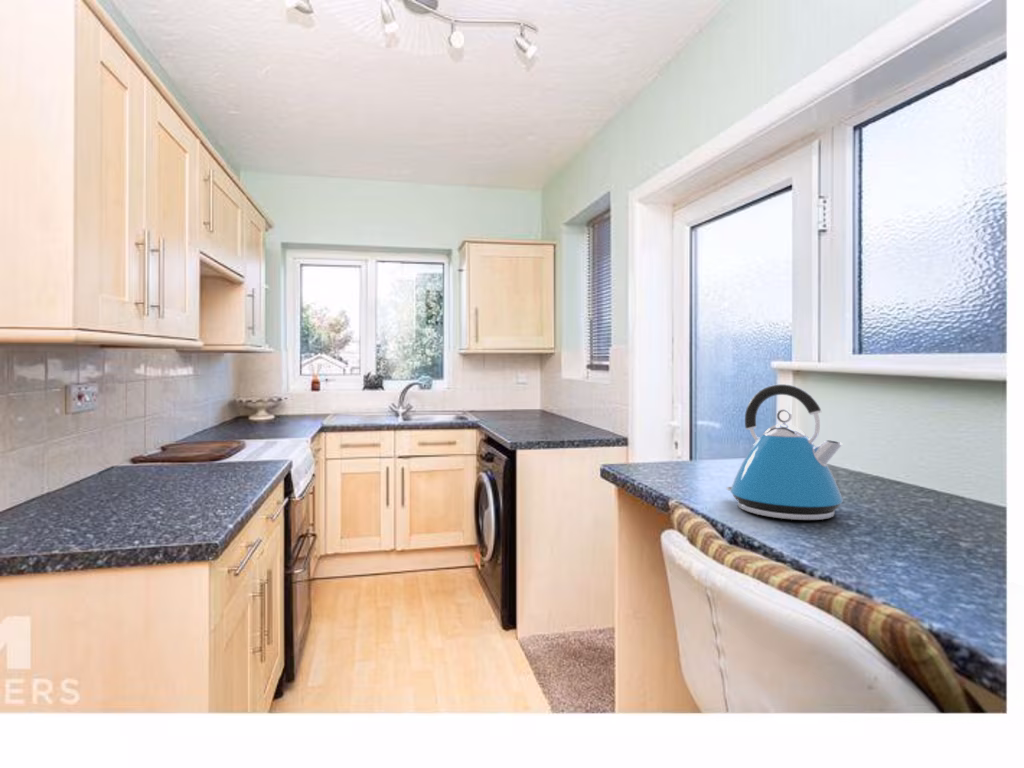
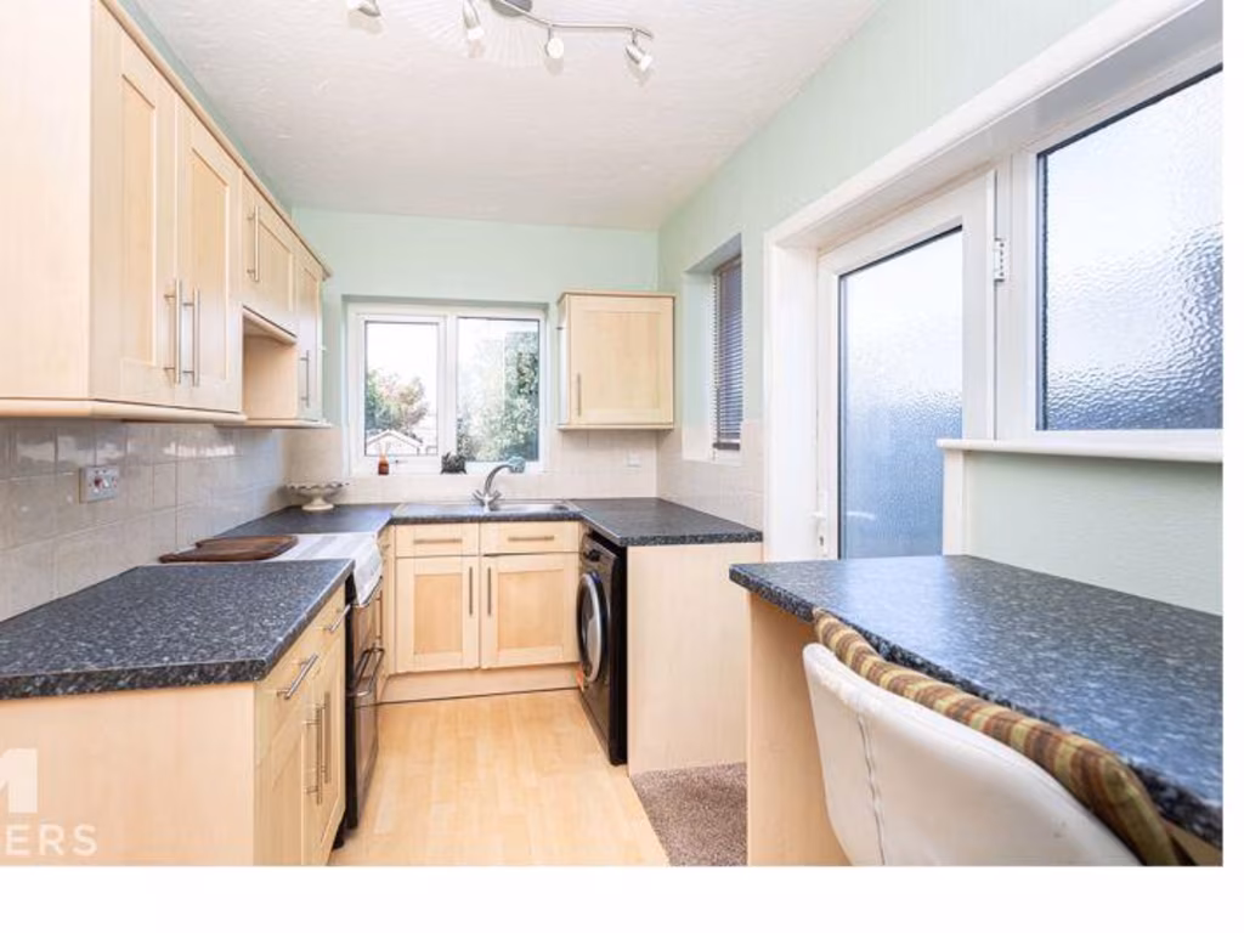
- kettle (780, 446)
